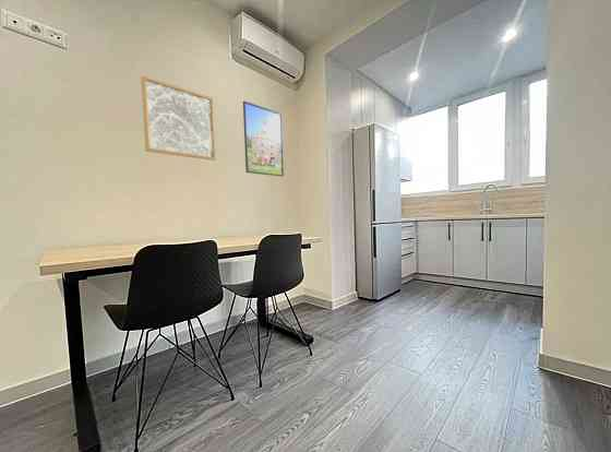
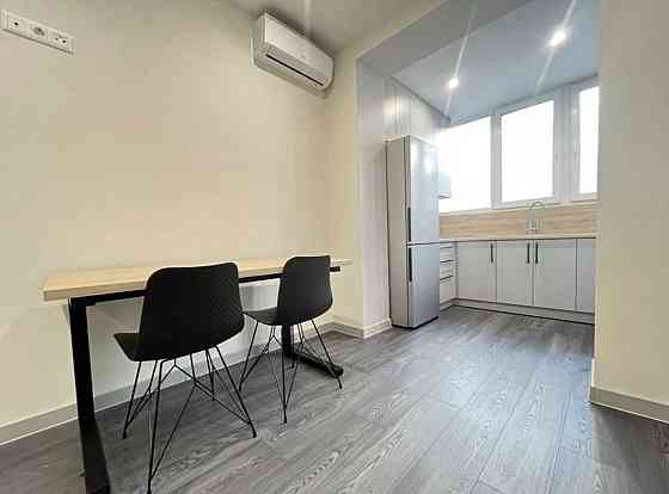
- wall art (181, 122)
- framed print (264, 141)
